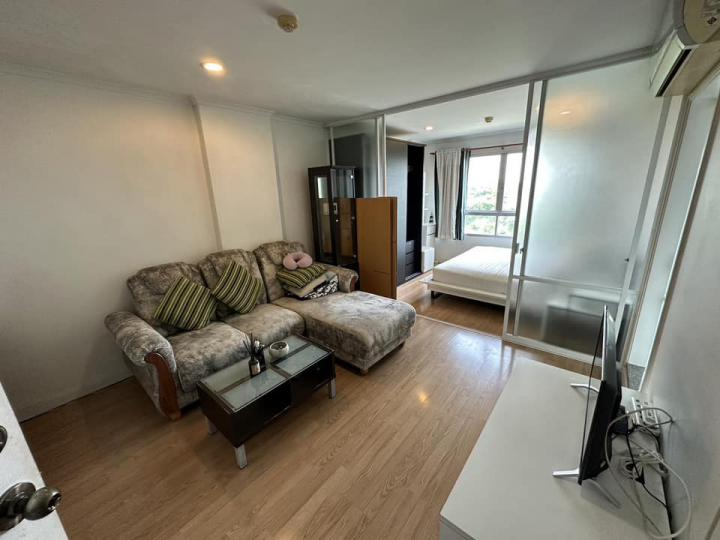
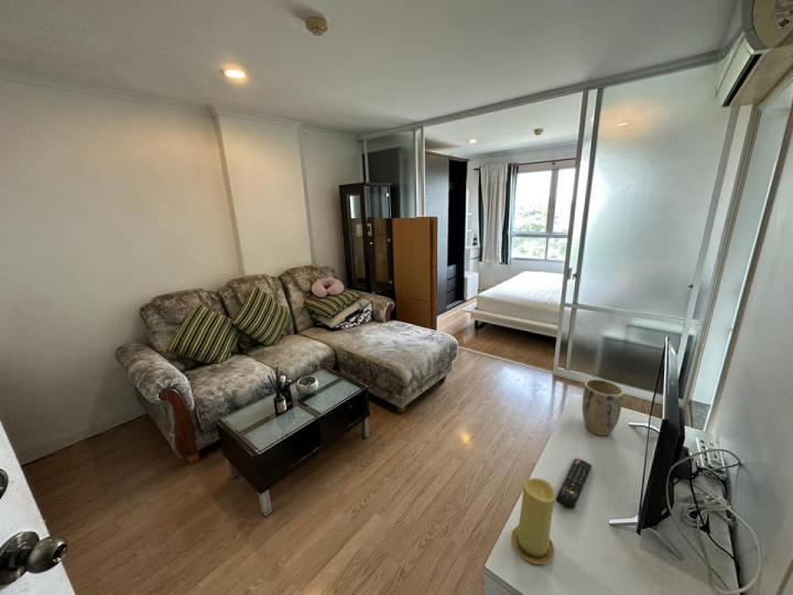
+ remote control (574, 482)
+ candle (535, 516)
+ plant pot (600, 408)
